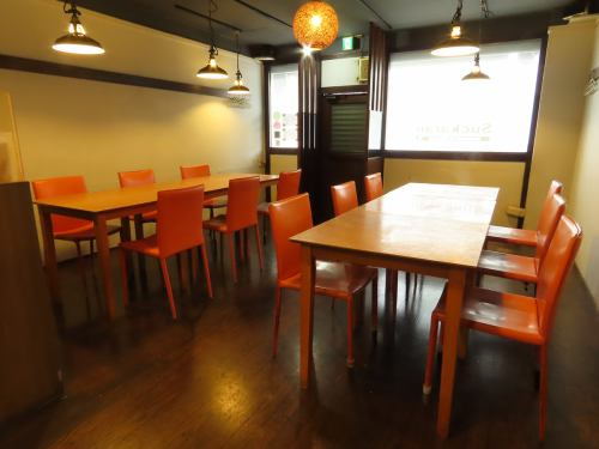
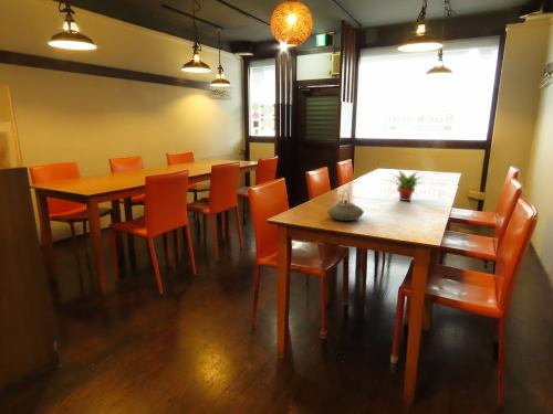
+ teapot (344, 203)
+ succulent plant (407, 185)
